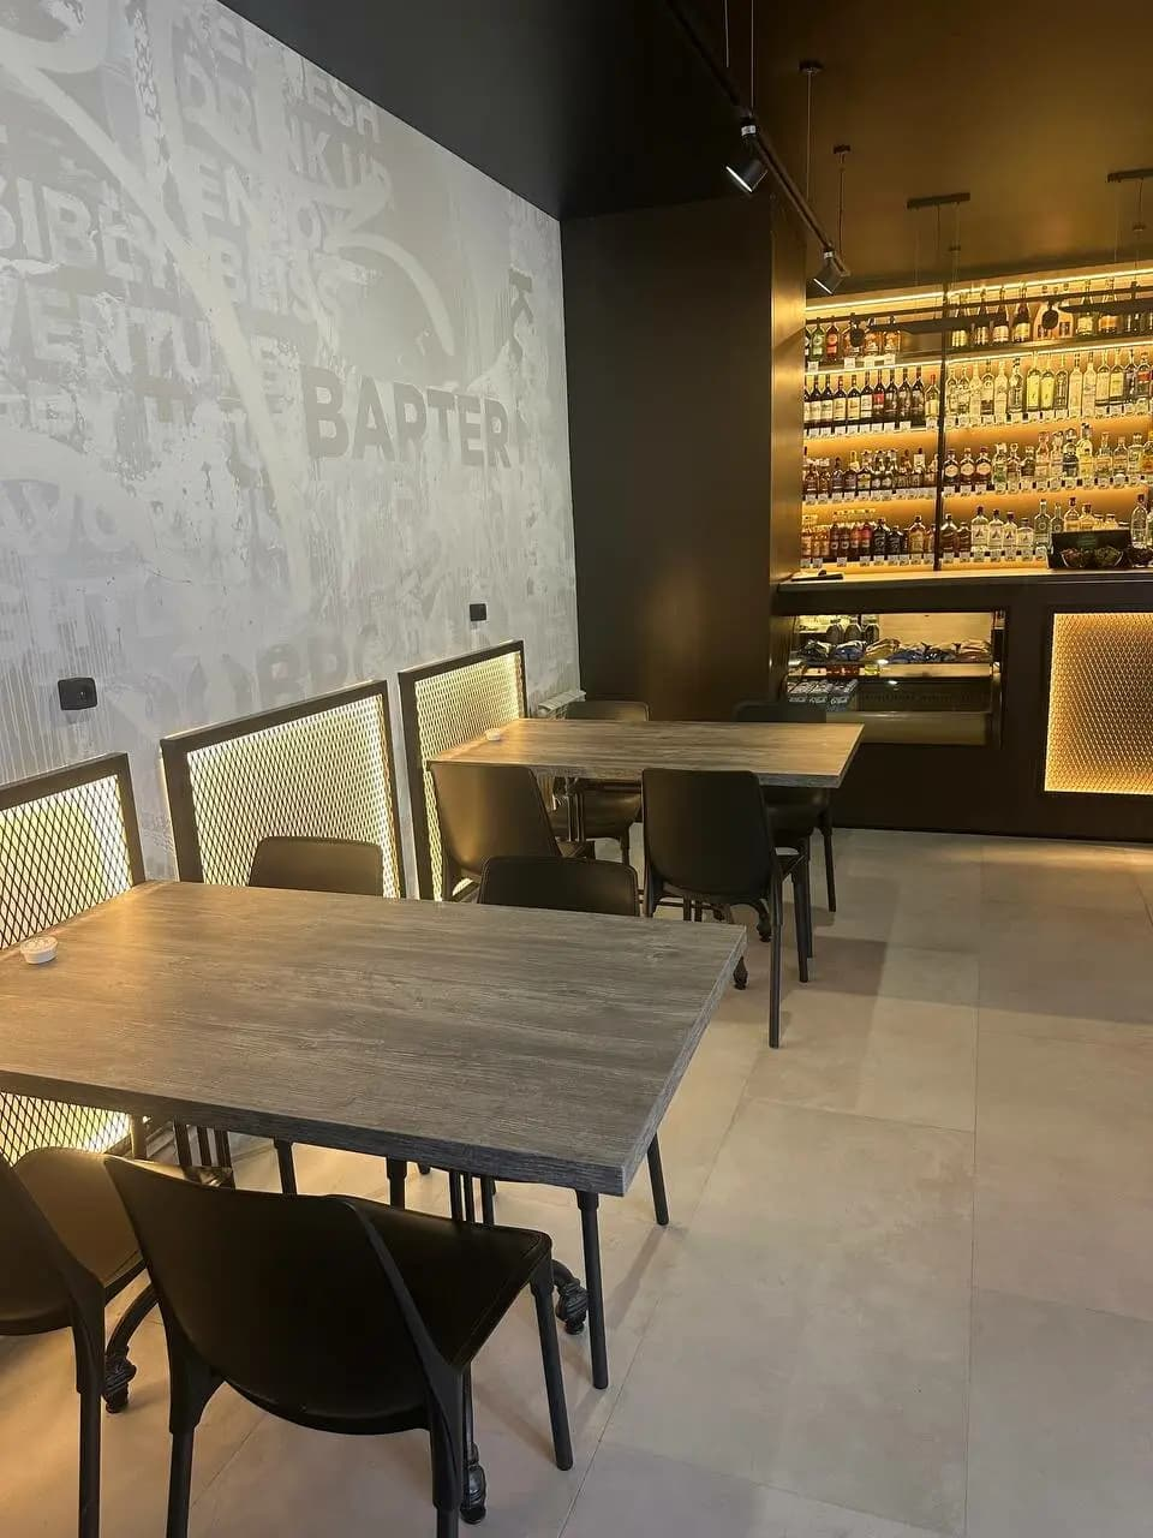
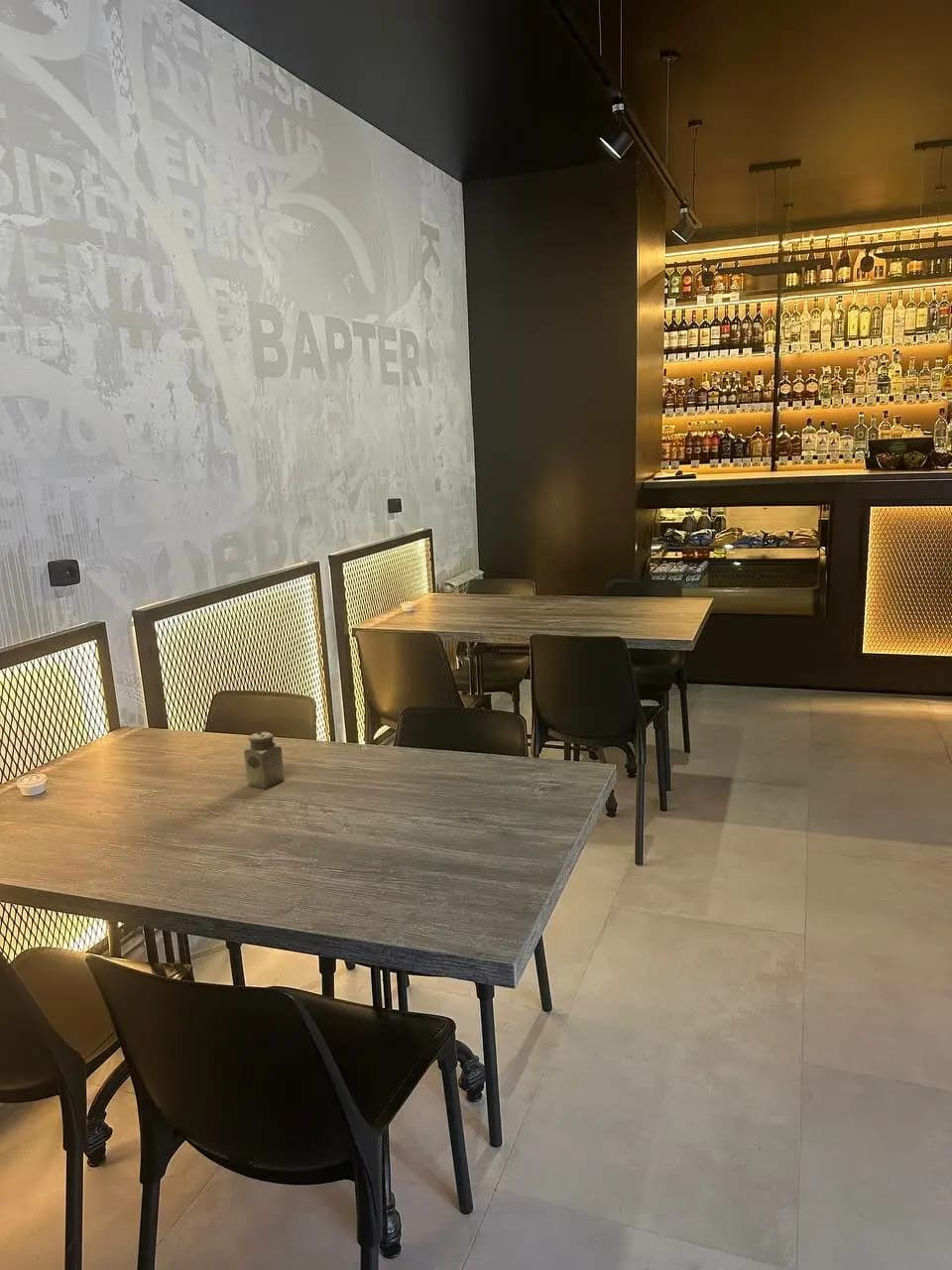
+ salt shaker (263, 758)
